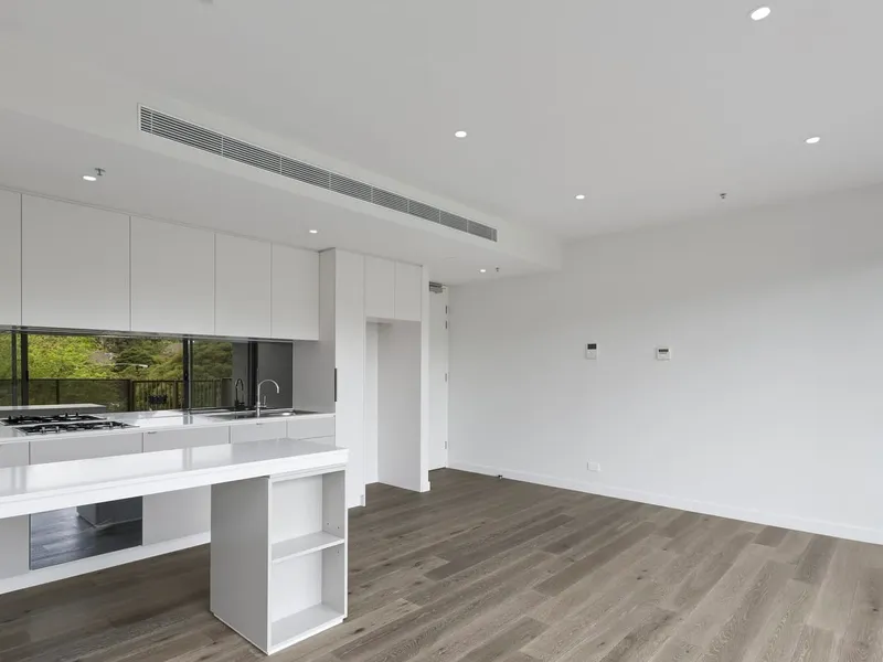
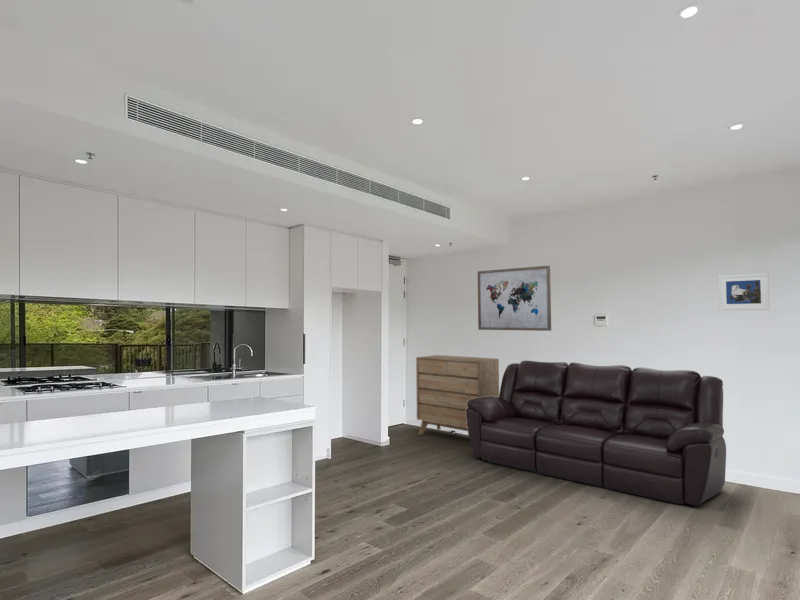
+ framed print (743, 292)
+ wall art (512, 299)
+ dresser (456, 397)
+ sofa (586, 418)
